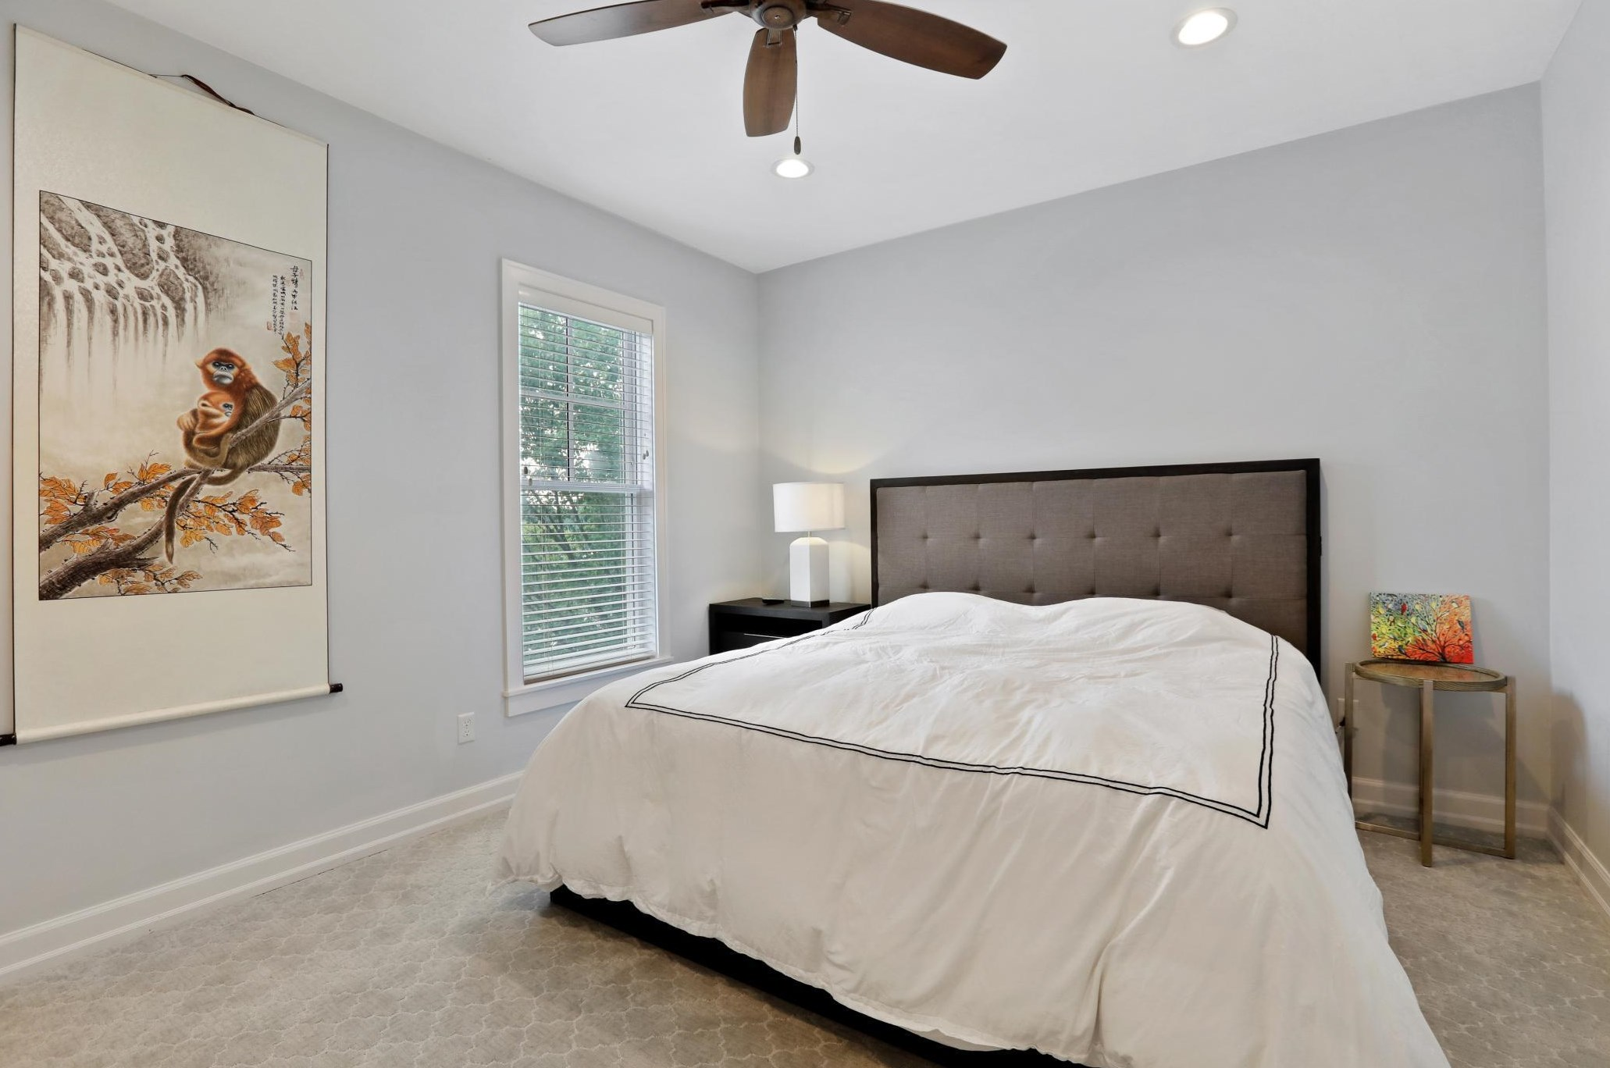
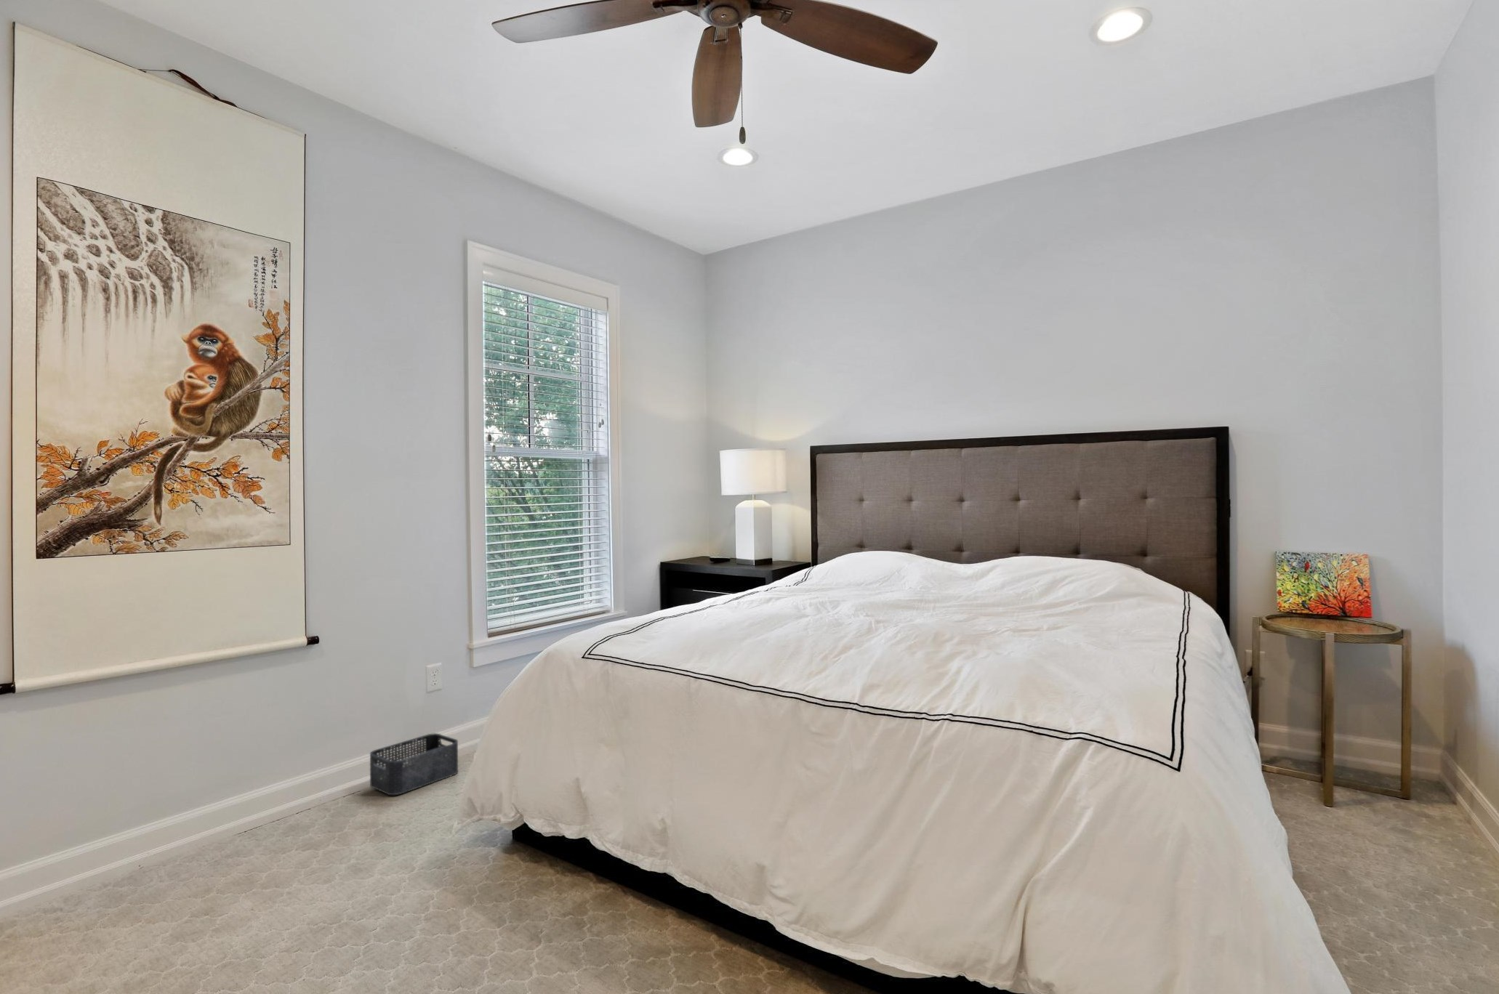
+ storage bin (414, 762)
